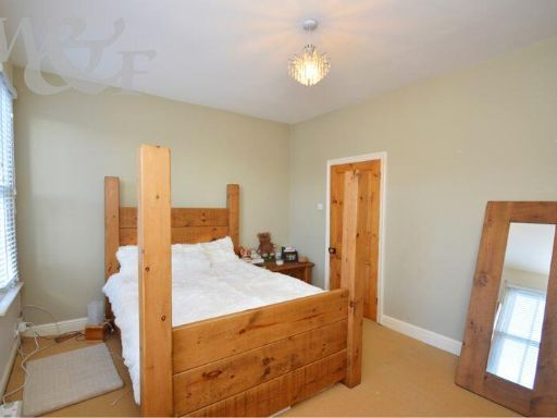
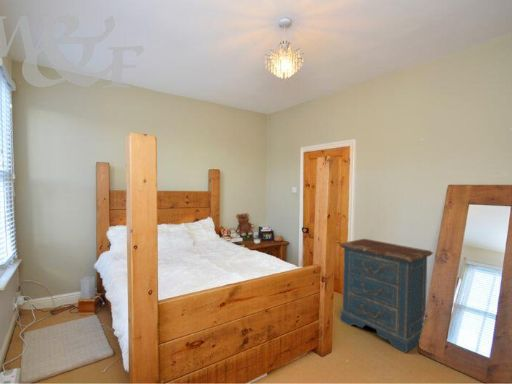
+ dresser (382, 288)
